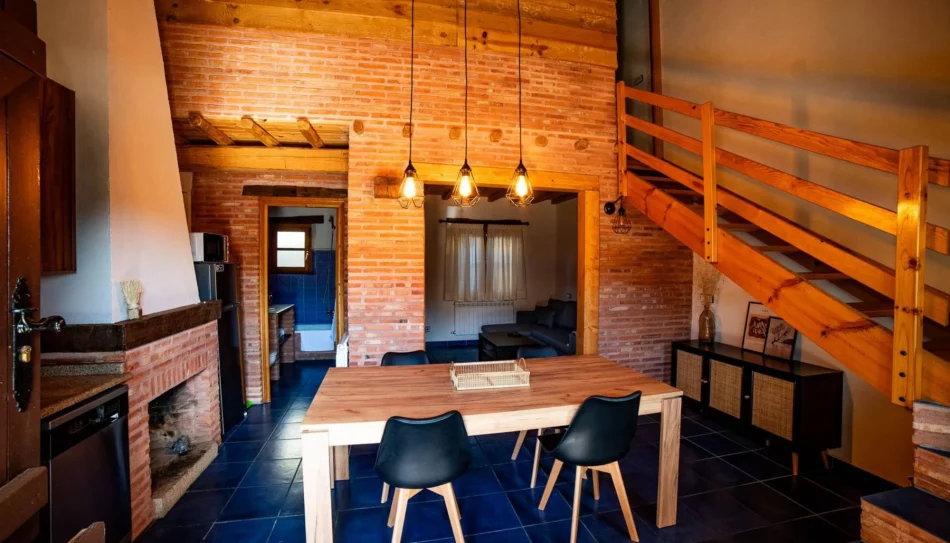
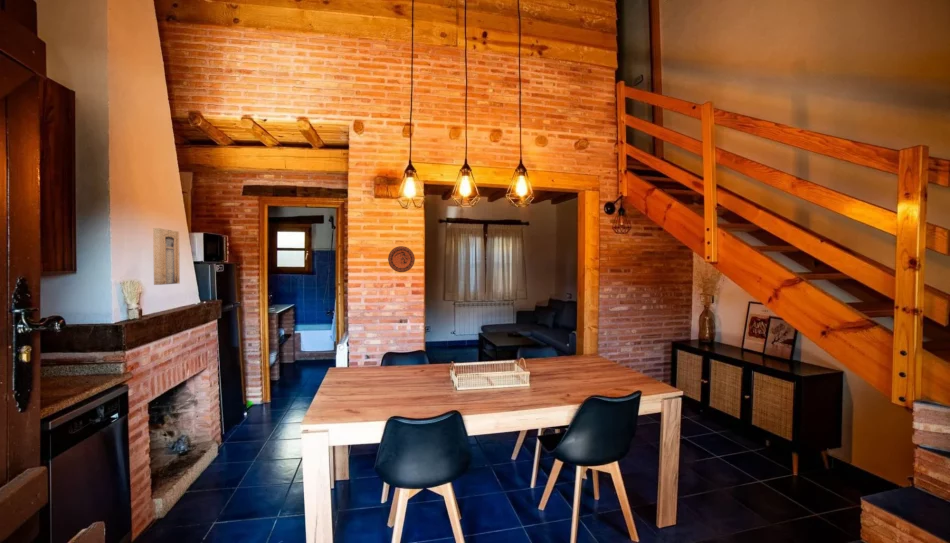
+ wall art (167, 257)
+ decorative plate (401, 259)
